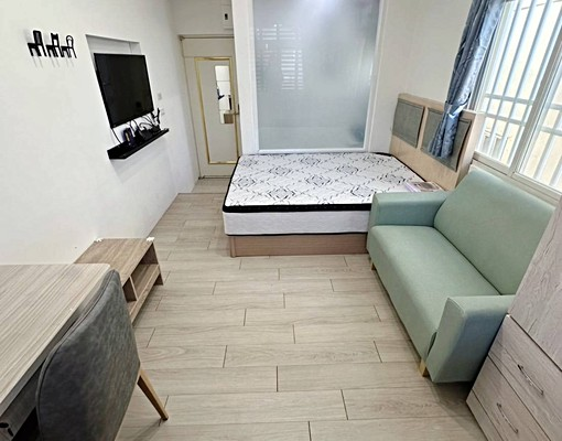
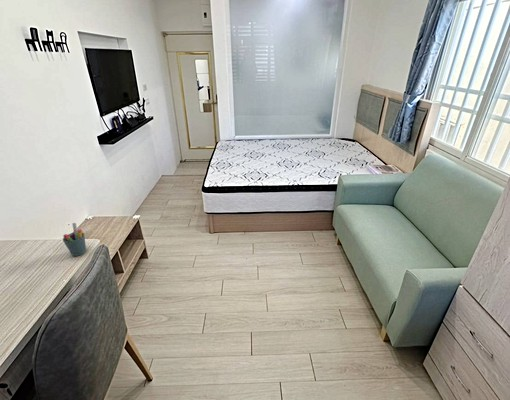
+ pen holder (75, 240)
